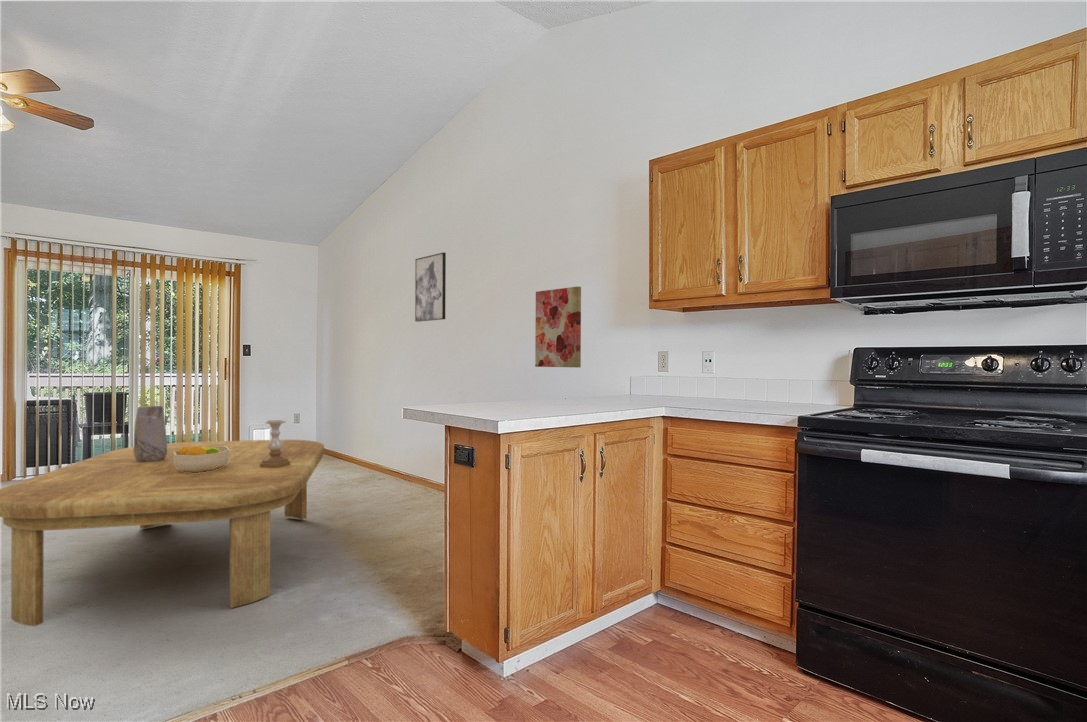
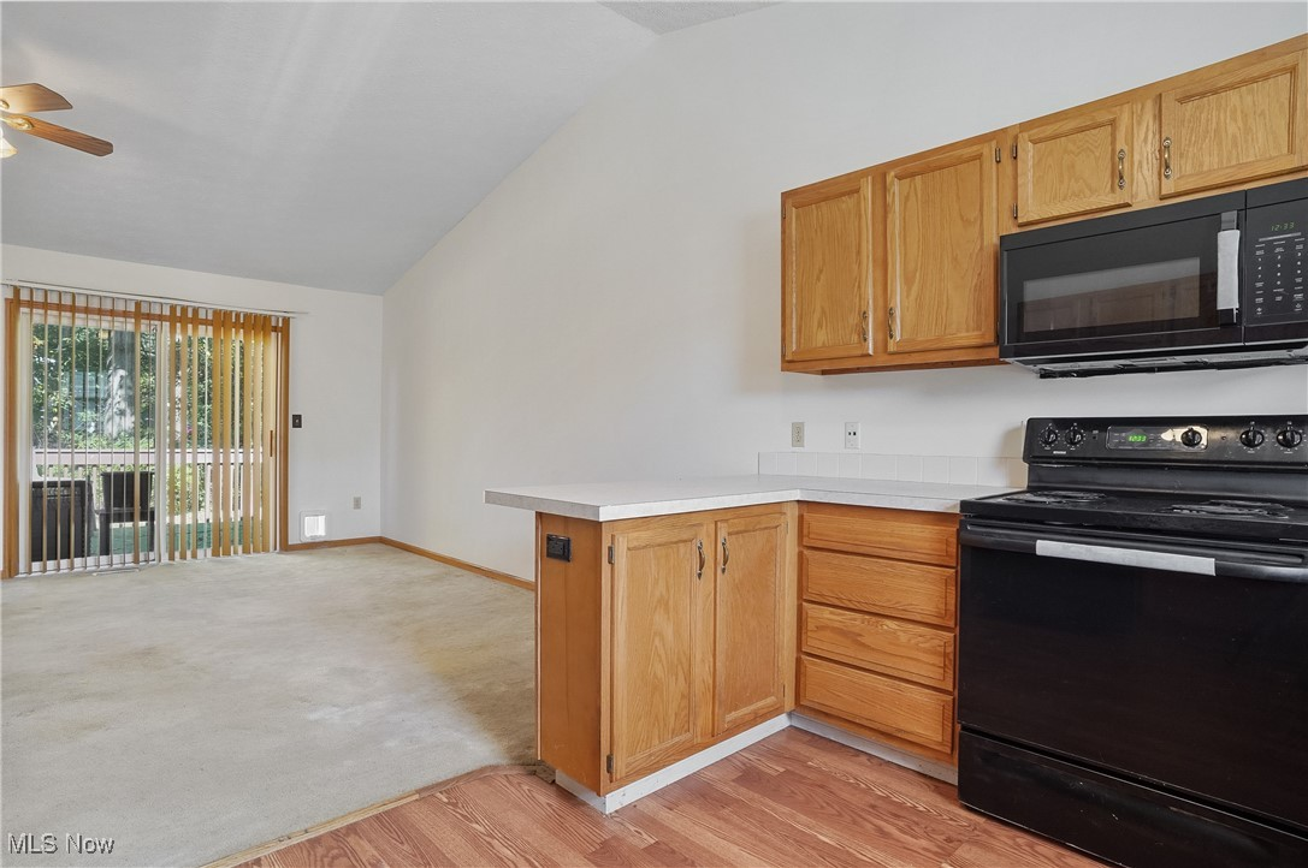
- fruit bowl (202, 455)
- vase (150, 432)
- dining table (194, 509)
- wall art (557, 328)
- candle holder (275, 443)
- wall art (429, 288)
